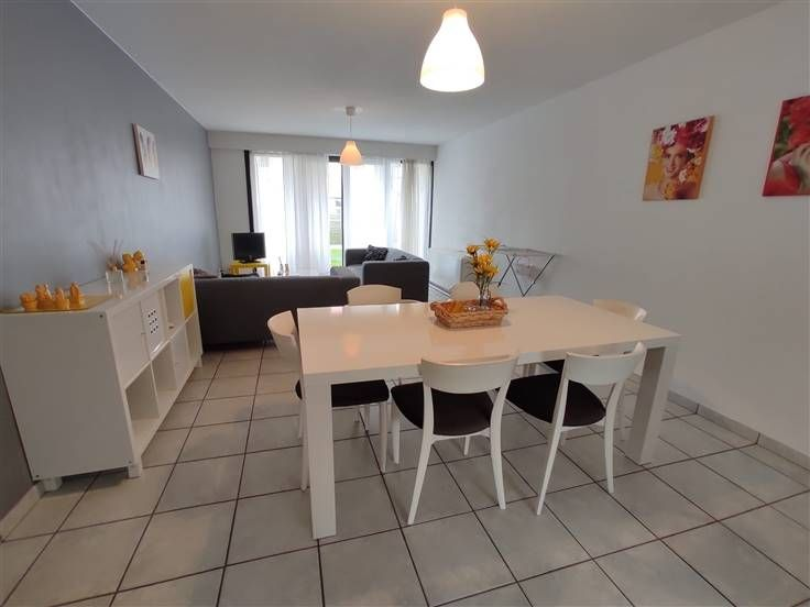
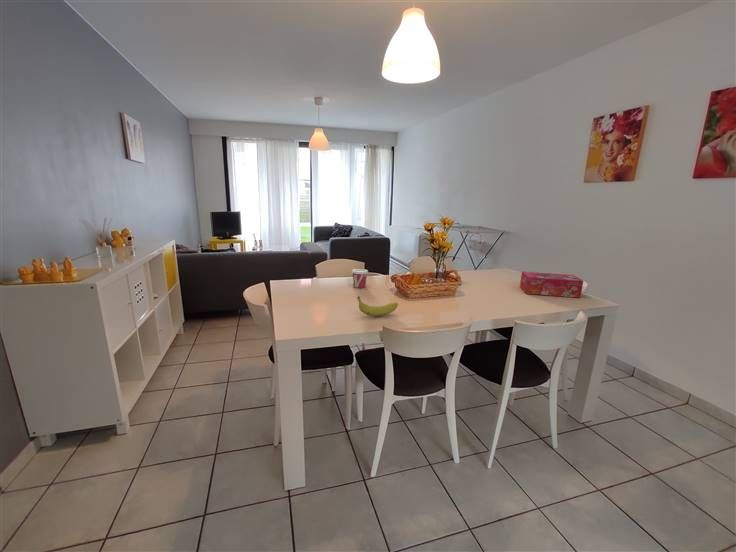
+ cup (359, 278)
+ fruit (377, 306)
+ tissue box (549, 283)
